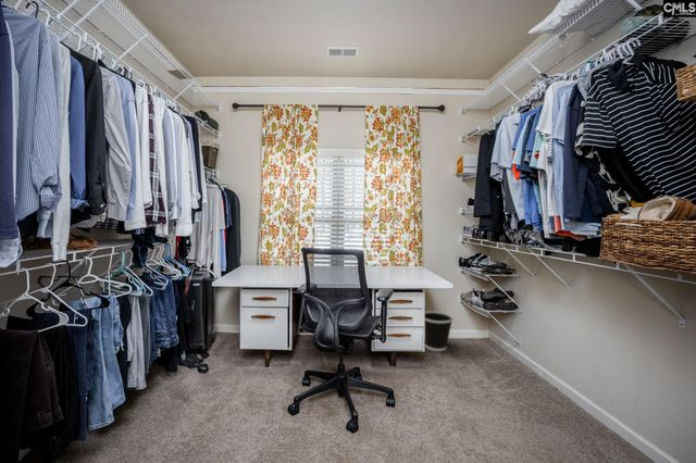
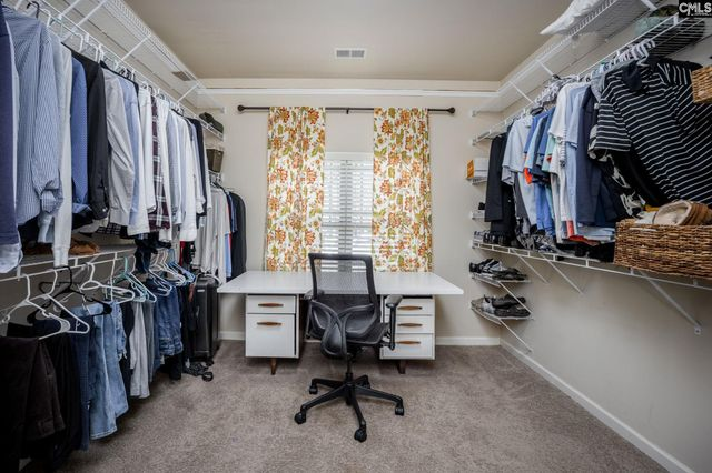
- wastebasket (435, 330)
